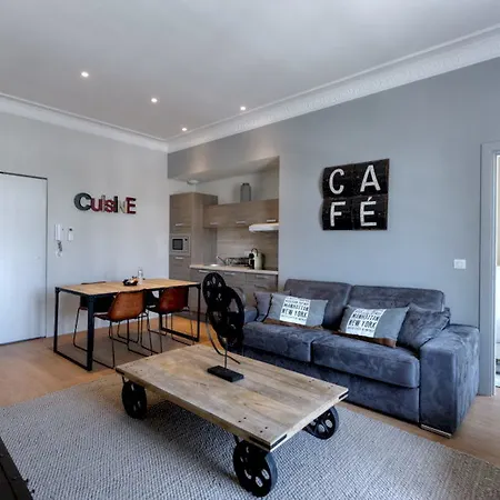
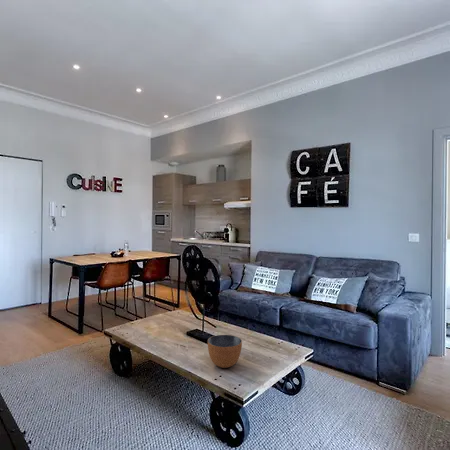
+ bowl (224, 352)
